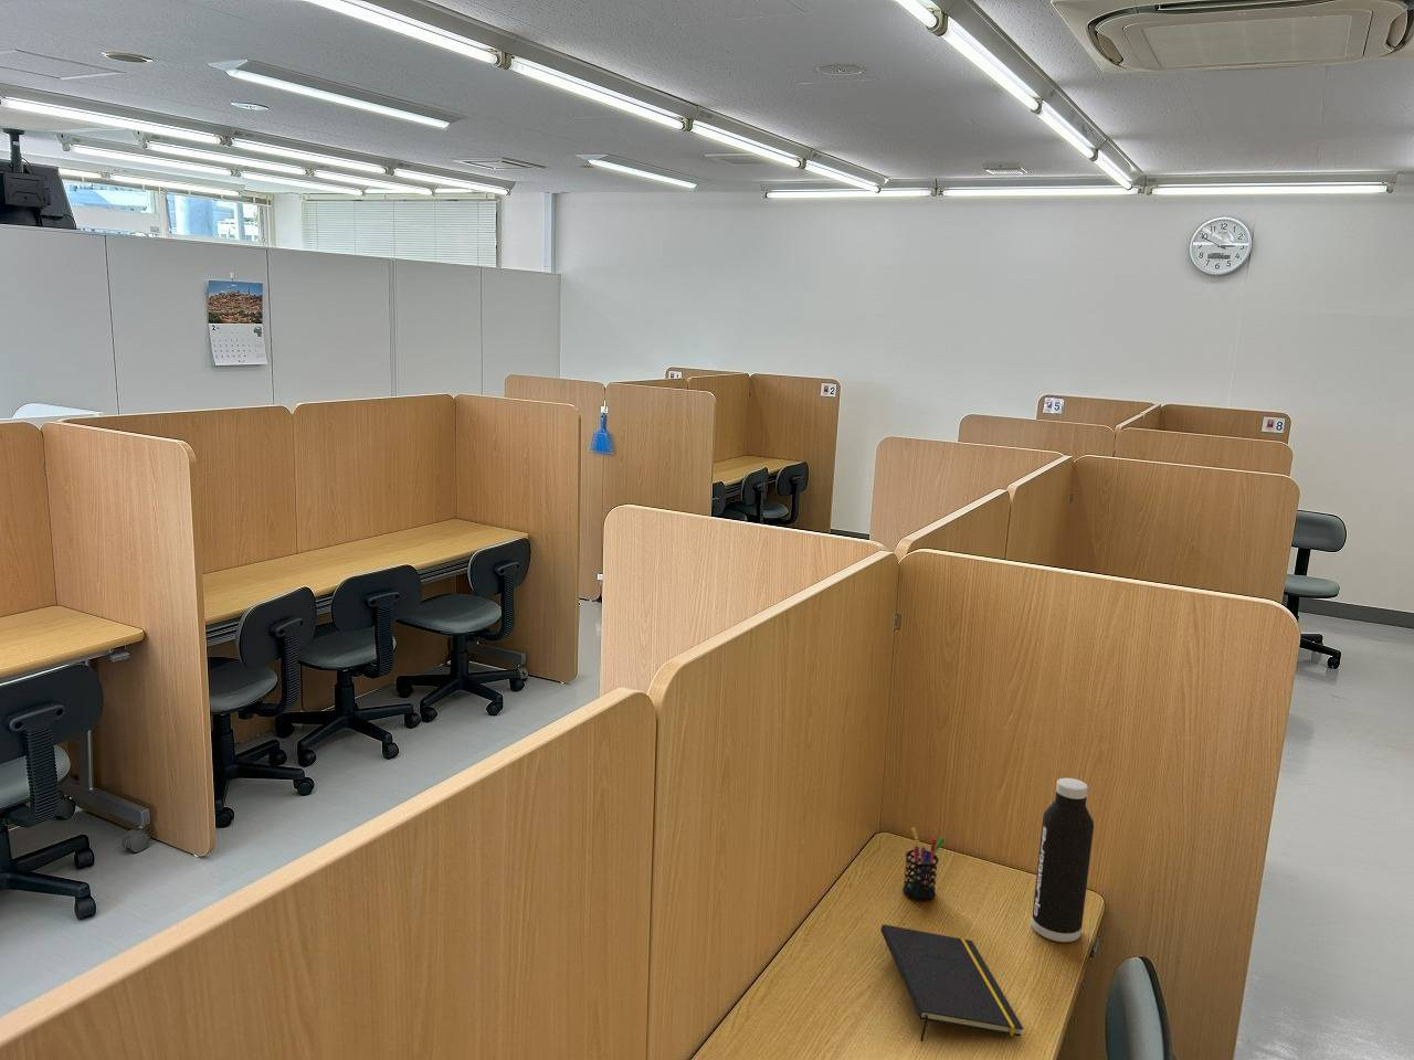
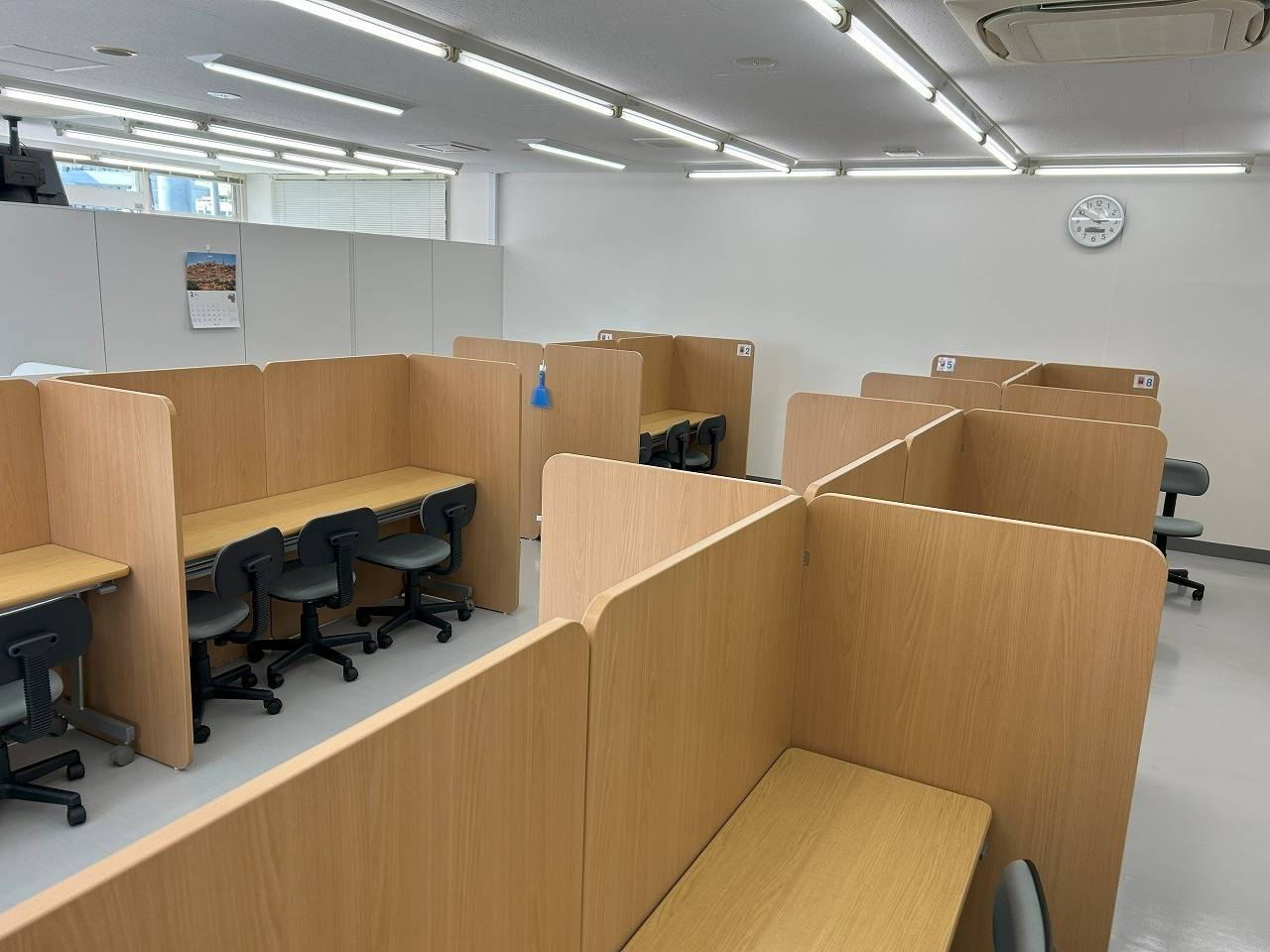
- notepad (946, 976)
- water bottle (1062, 857)
- pen holder (925, 862)
